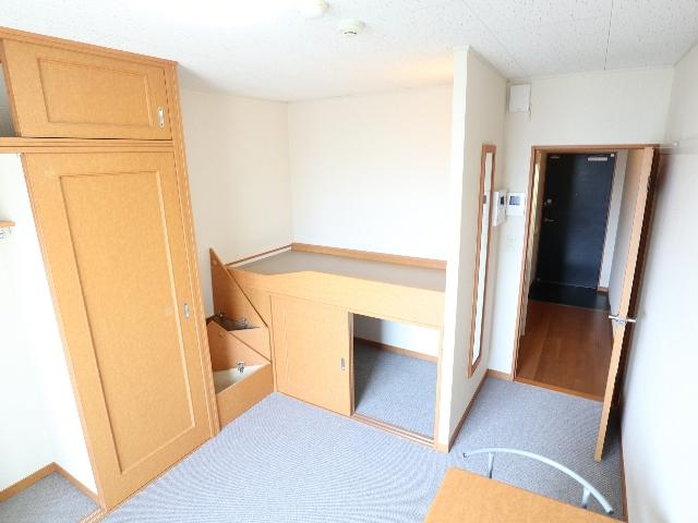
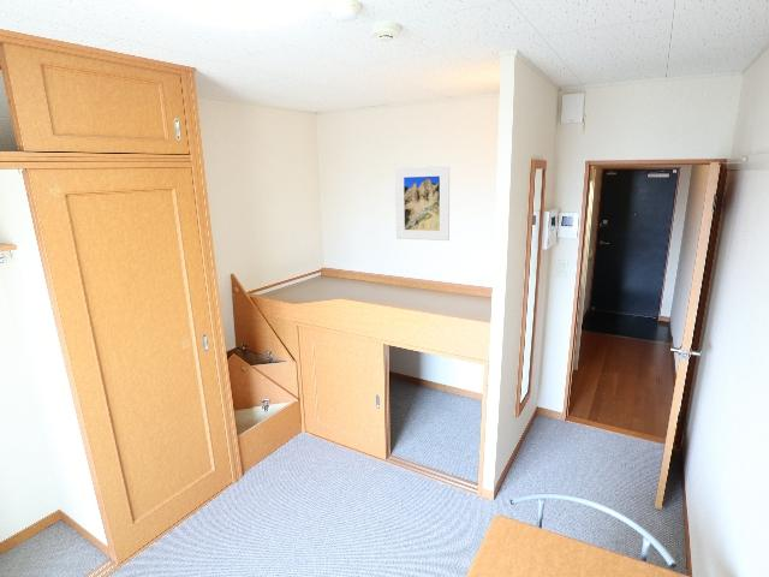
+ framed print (422, 203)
